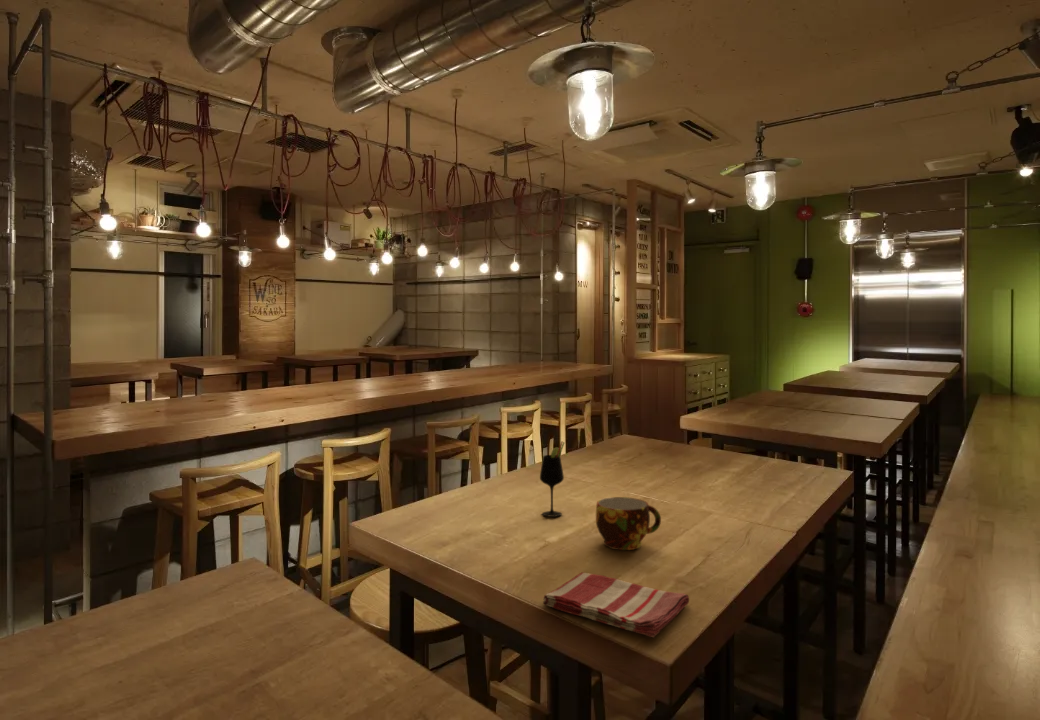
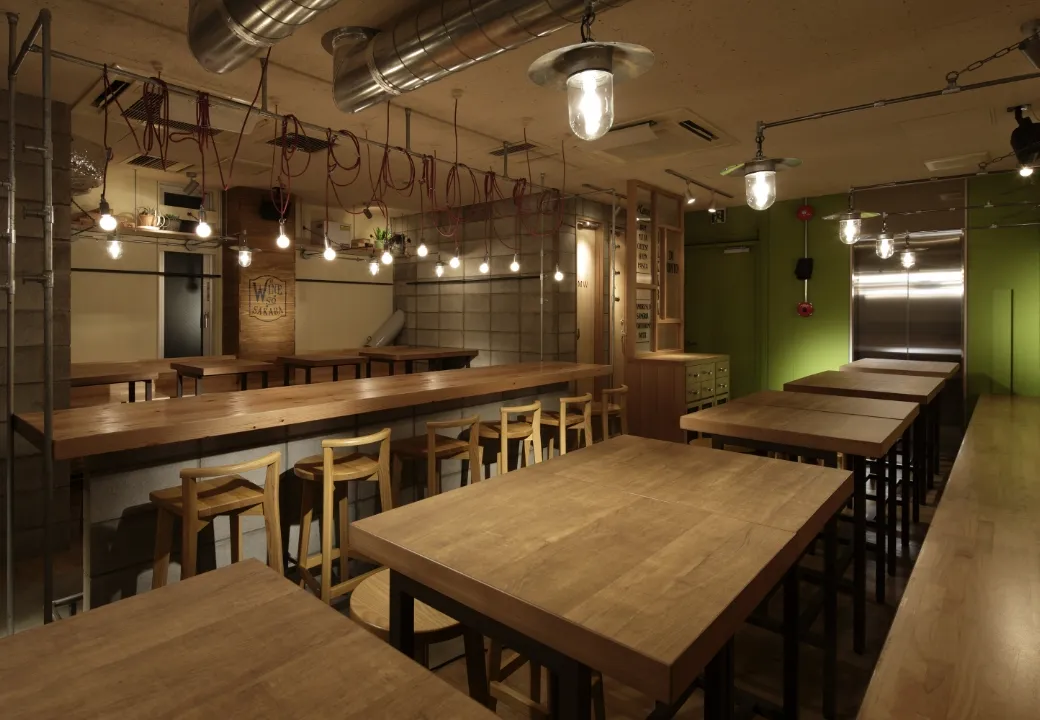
- wine glass (552, 477)
- cup (625, 523)
- dish towel (615, 598)
